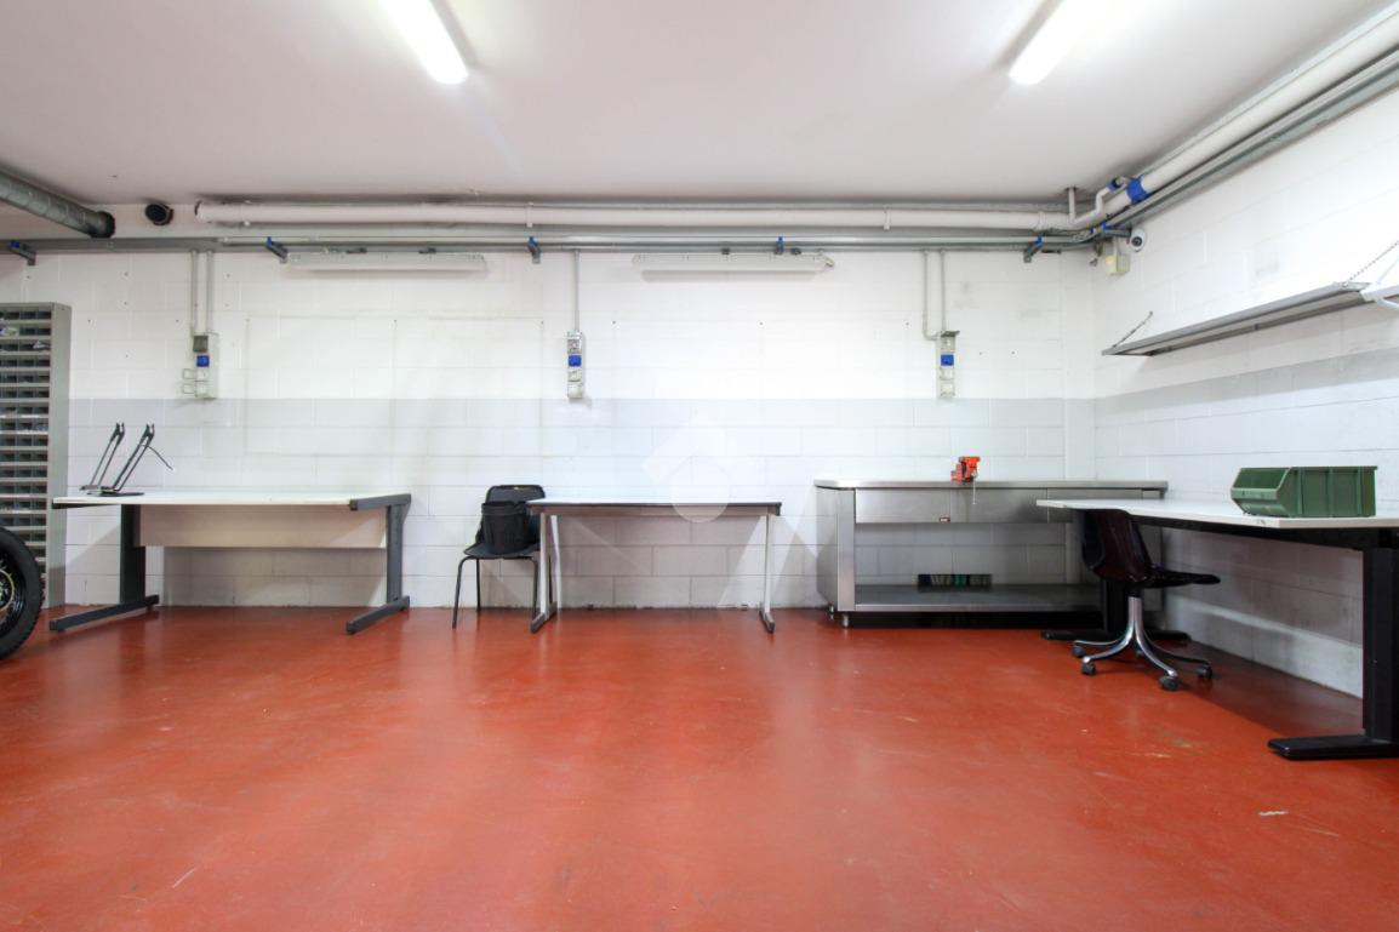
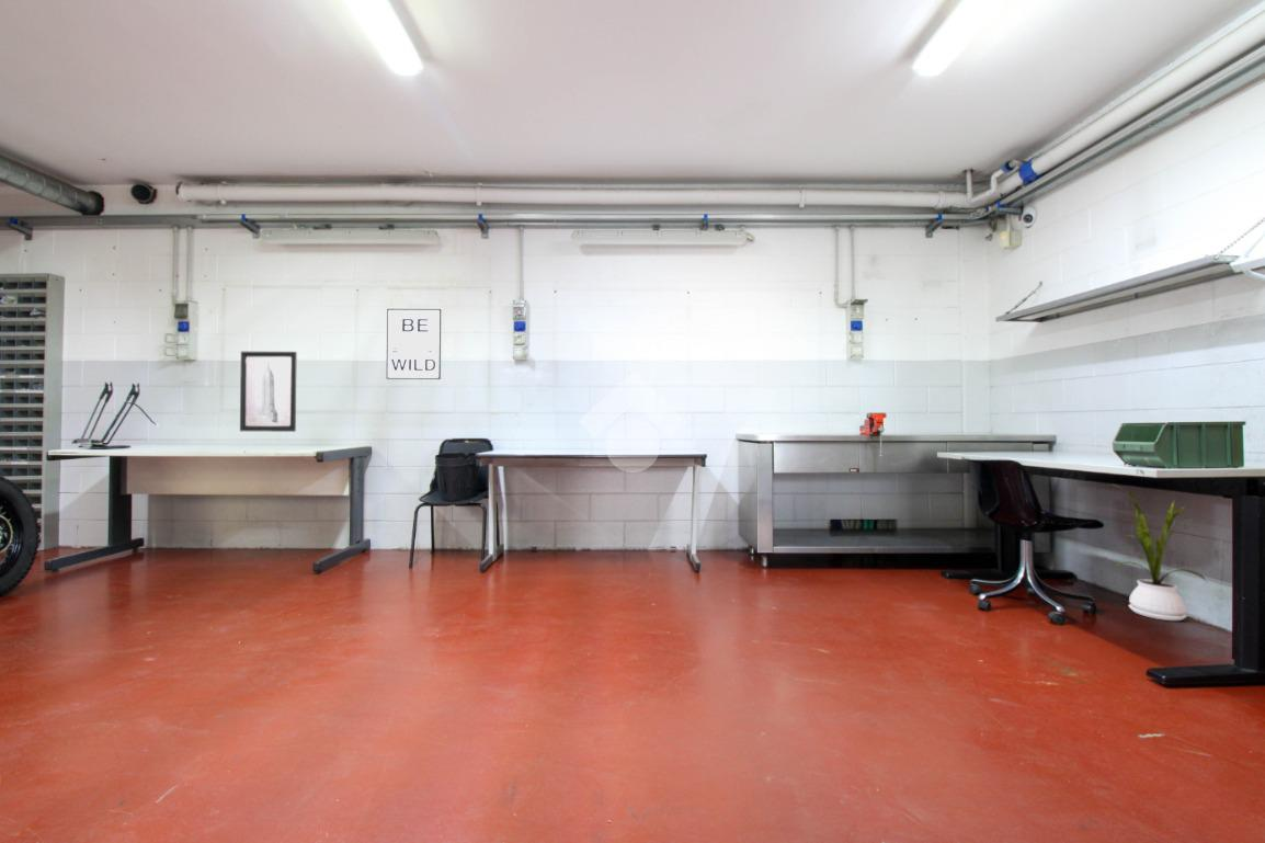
+ house plant (1152, 549)
+ wall art (267, 391)
+ wall art (413, 343)
